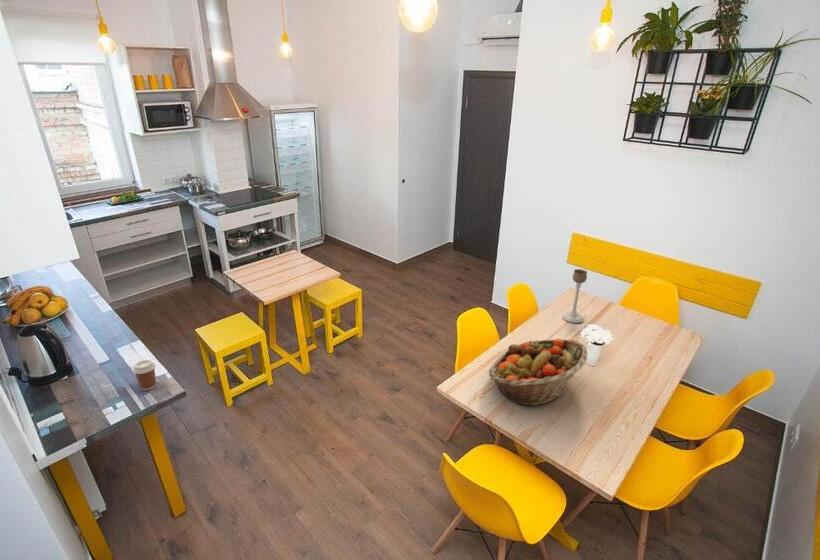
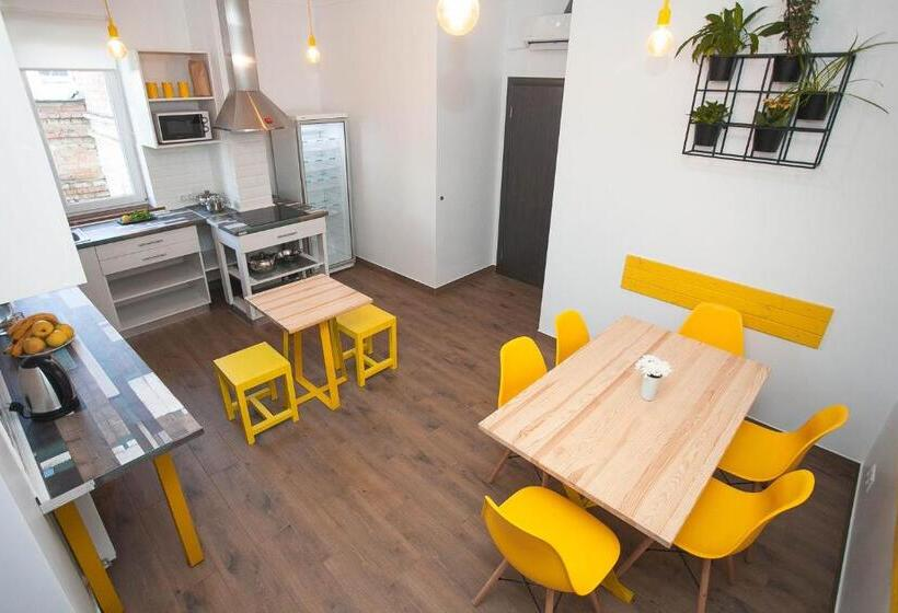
- coffee cup (145, 375)
- fruit basket (537, 367)
- candle holder (576, 295)
